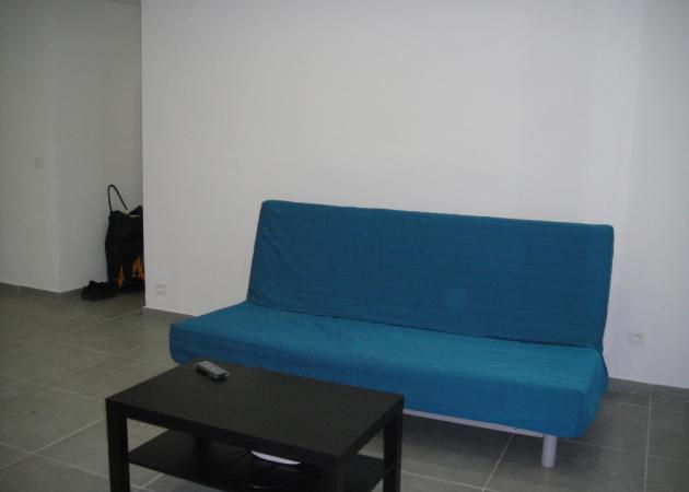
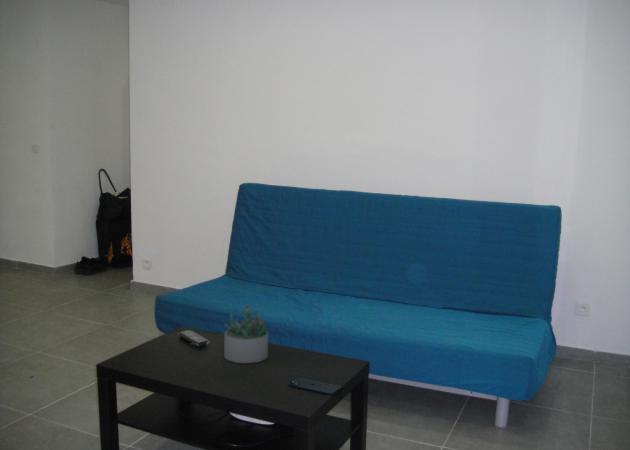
+ succulent plant (245, 328)
+ smartphone (314, 385)
